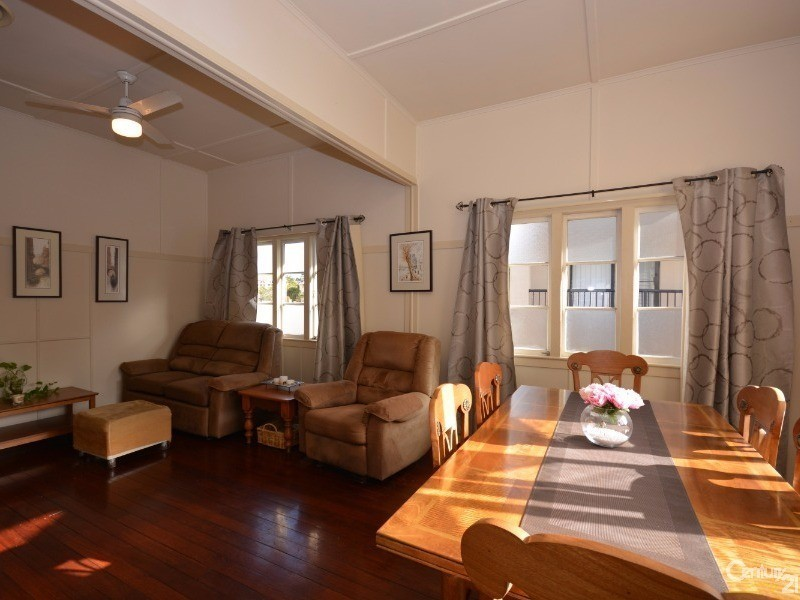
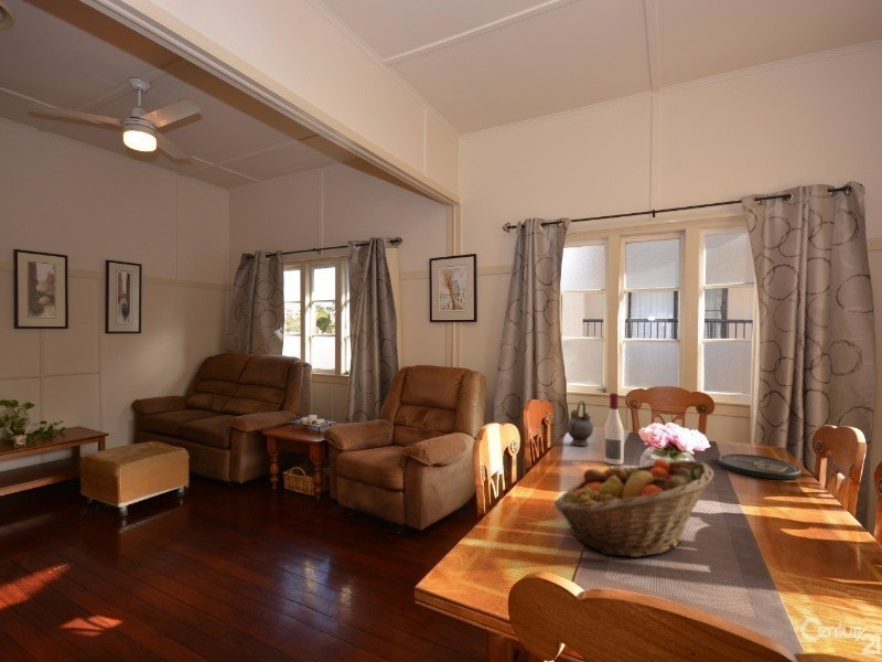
+ fruit basket (632, 496)
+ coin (757, 466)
+ alcohol (613, 427)
+ teapot (578, 423)
